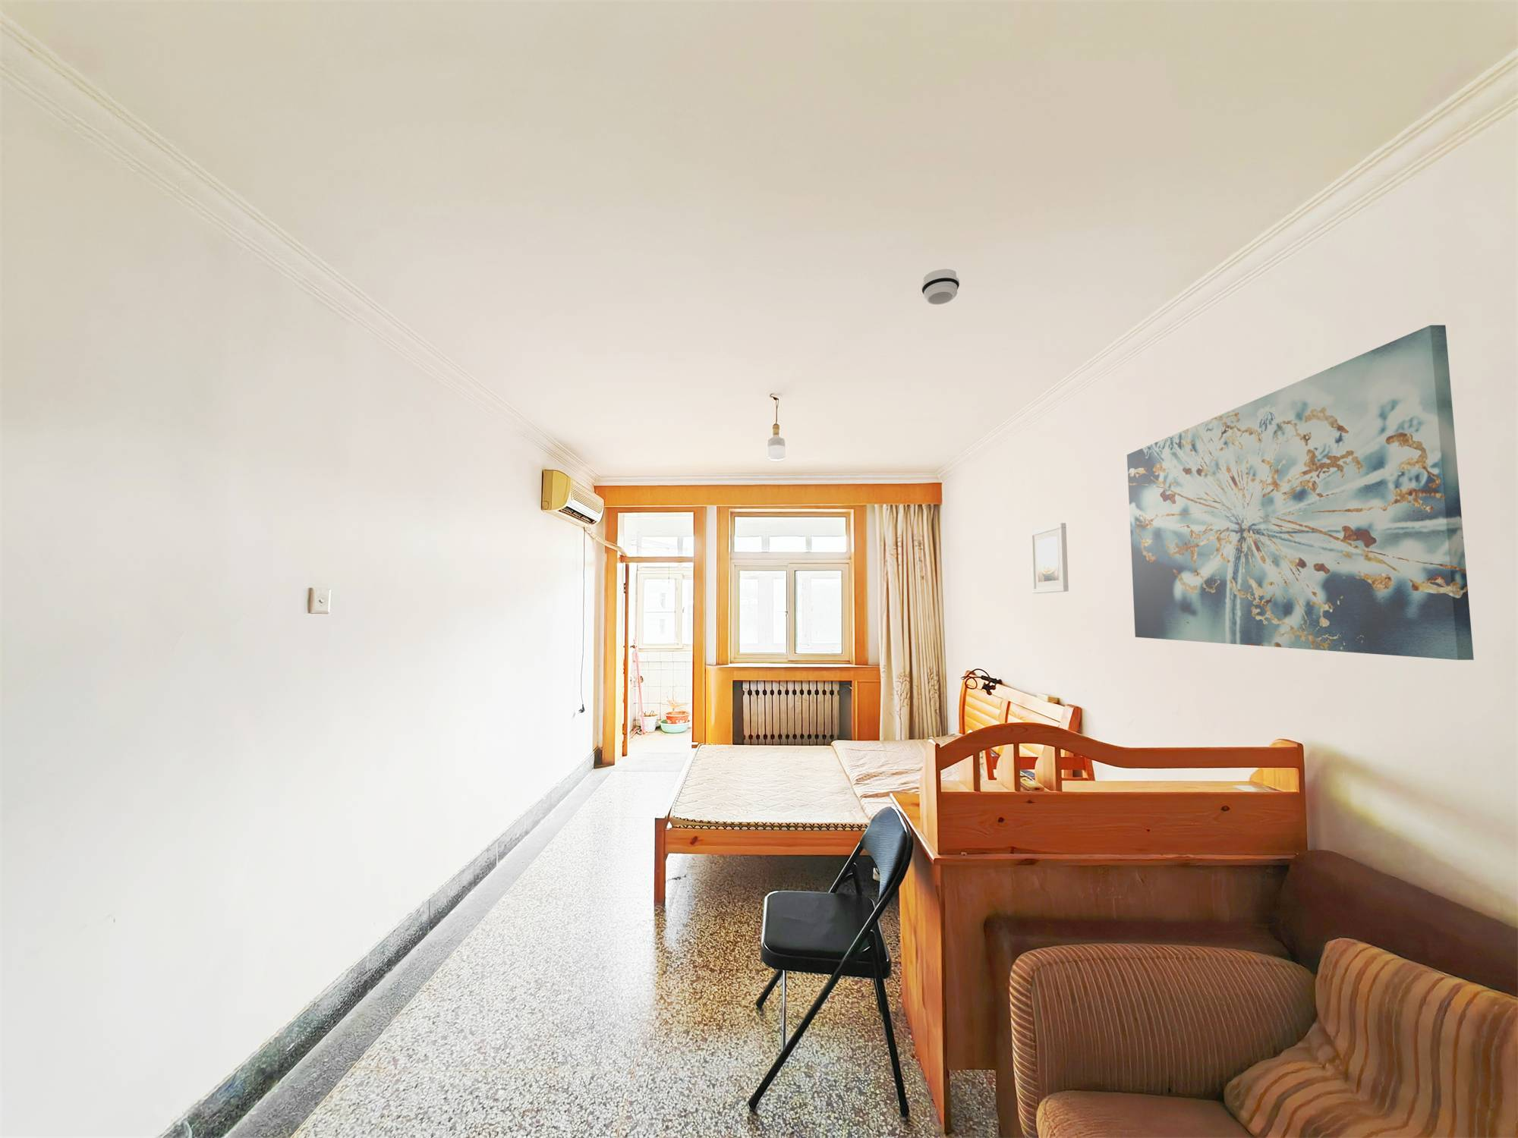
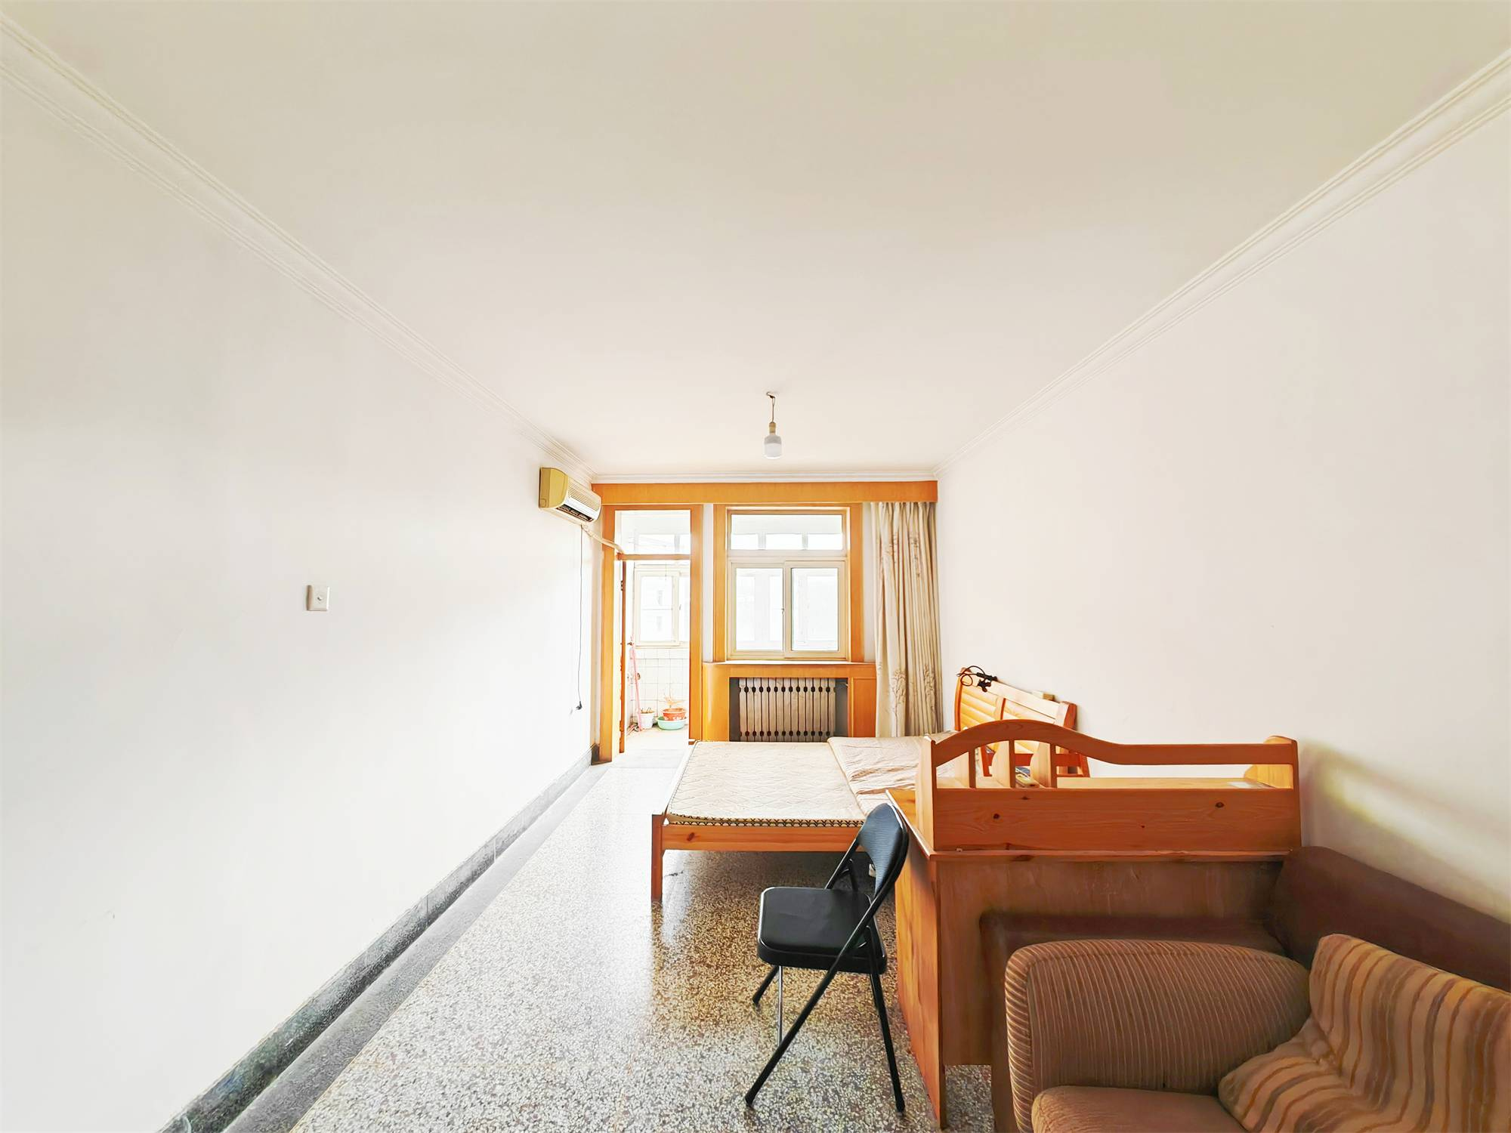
- wall art (1247, 525)
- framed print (1048, 559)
- smoke detector (939, 288)
